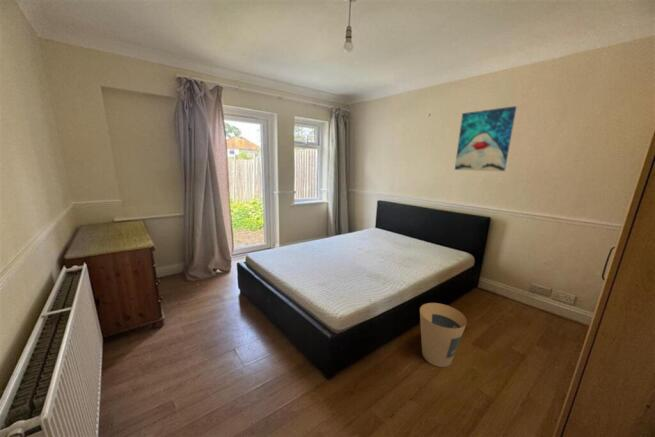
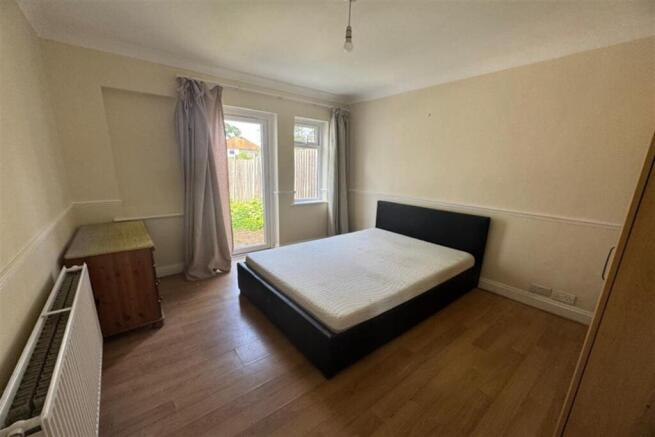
- wall art (482, 141)
- trash can (439, 335)
